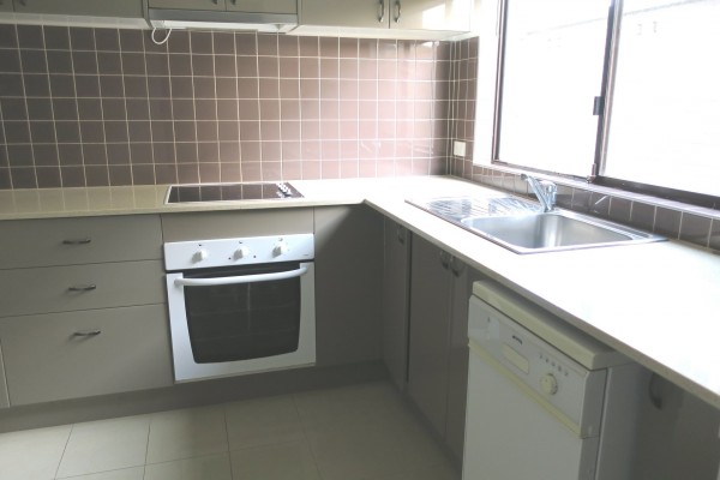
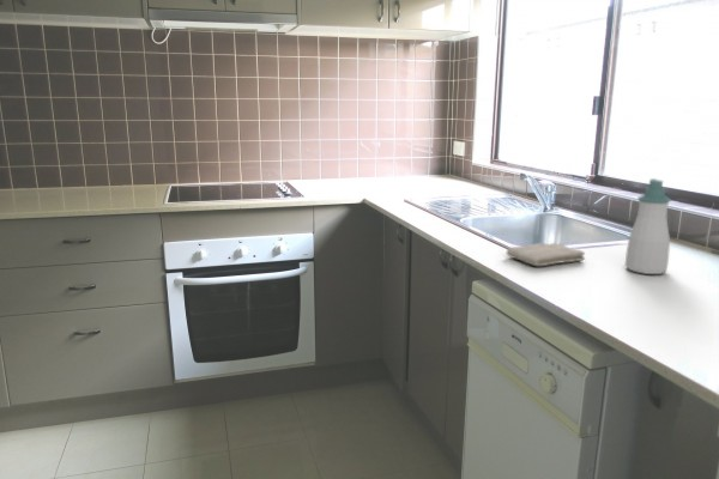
+ washcloth (545, 253)
+ soap bottle (651, 225)
